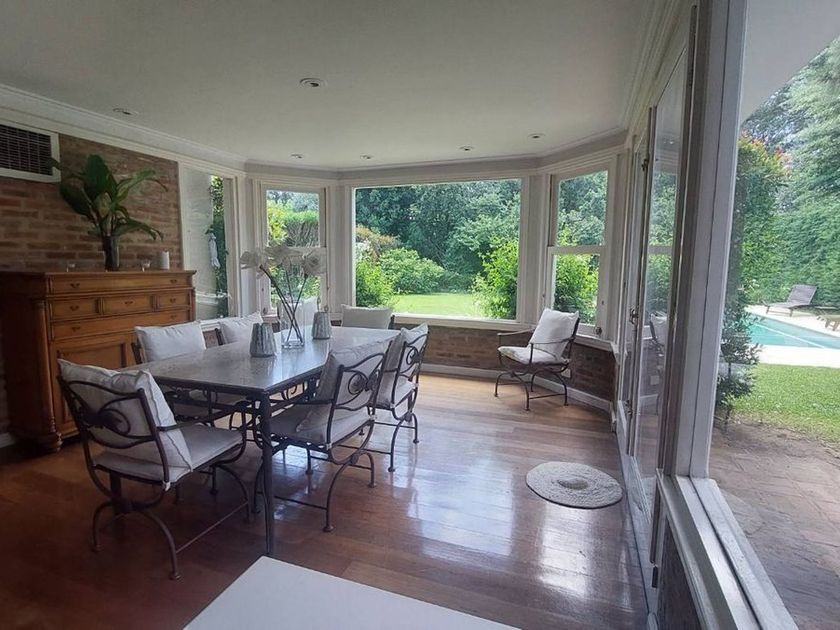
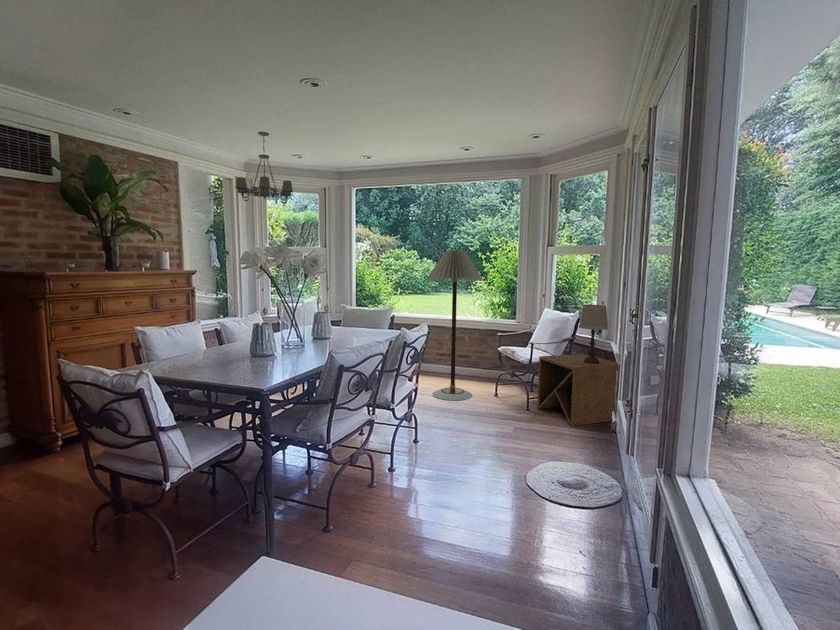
+ table lamp (592, 333)
+ chandelier (264, 167)
+ floor lamp (453, 323)
+ side table (577, 387)
